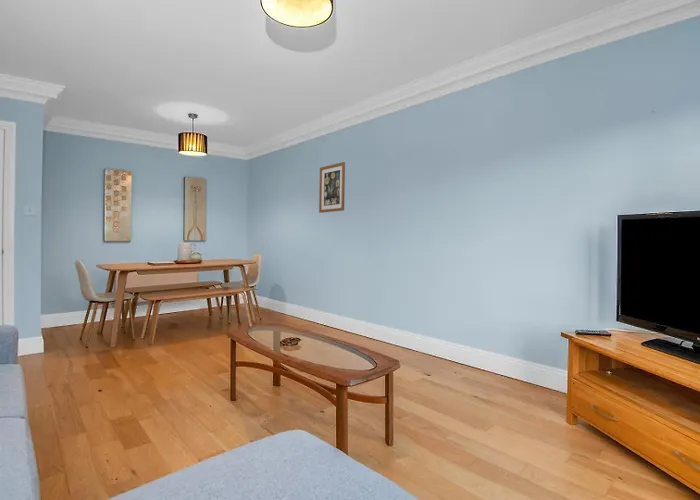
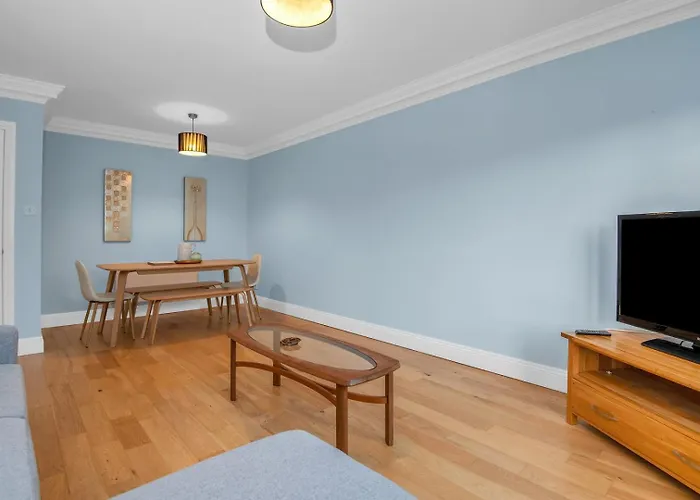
- wall art (331, 188)
